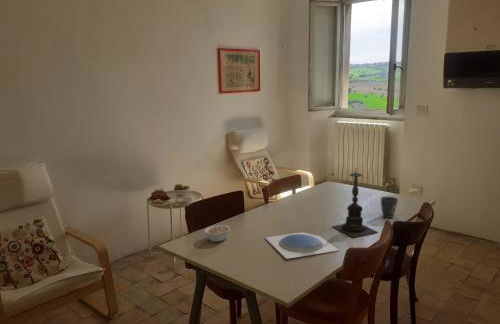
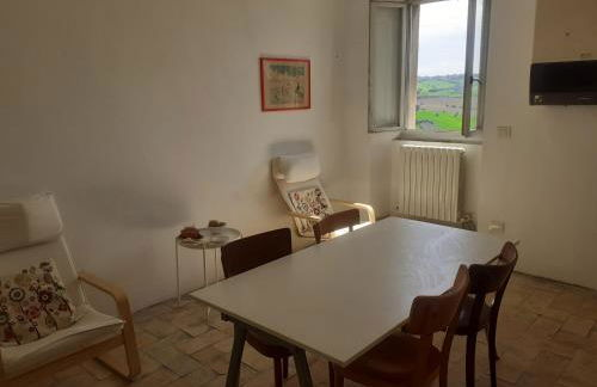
- candle holder (355, 197)
- legume (218, 232)
- mug (389, 206)
- plate (300, 241)
